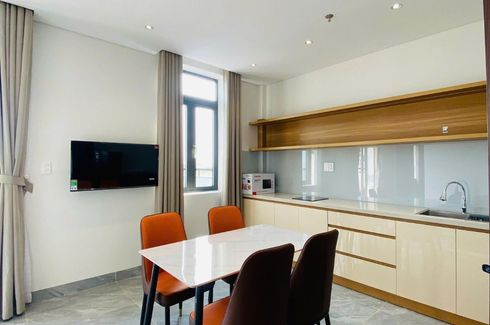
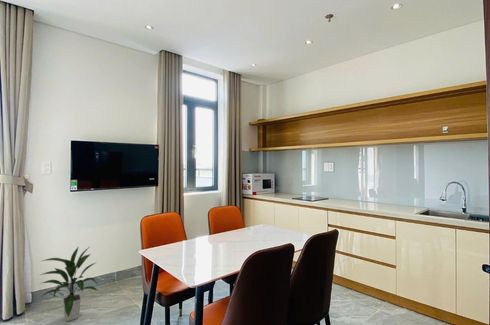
+ indoor plant (70, 283)
